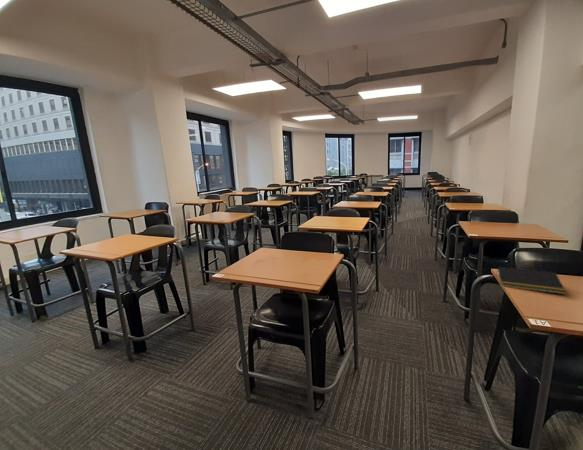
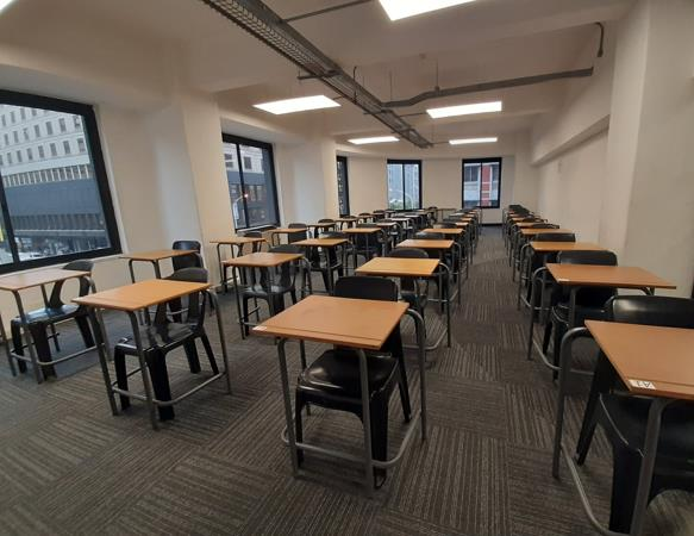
- notepad (528, 279)
